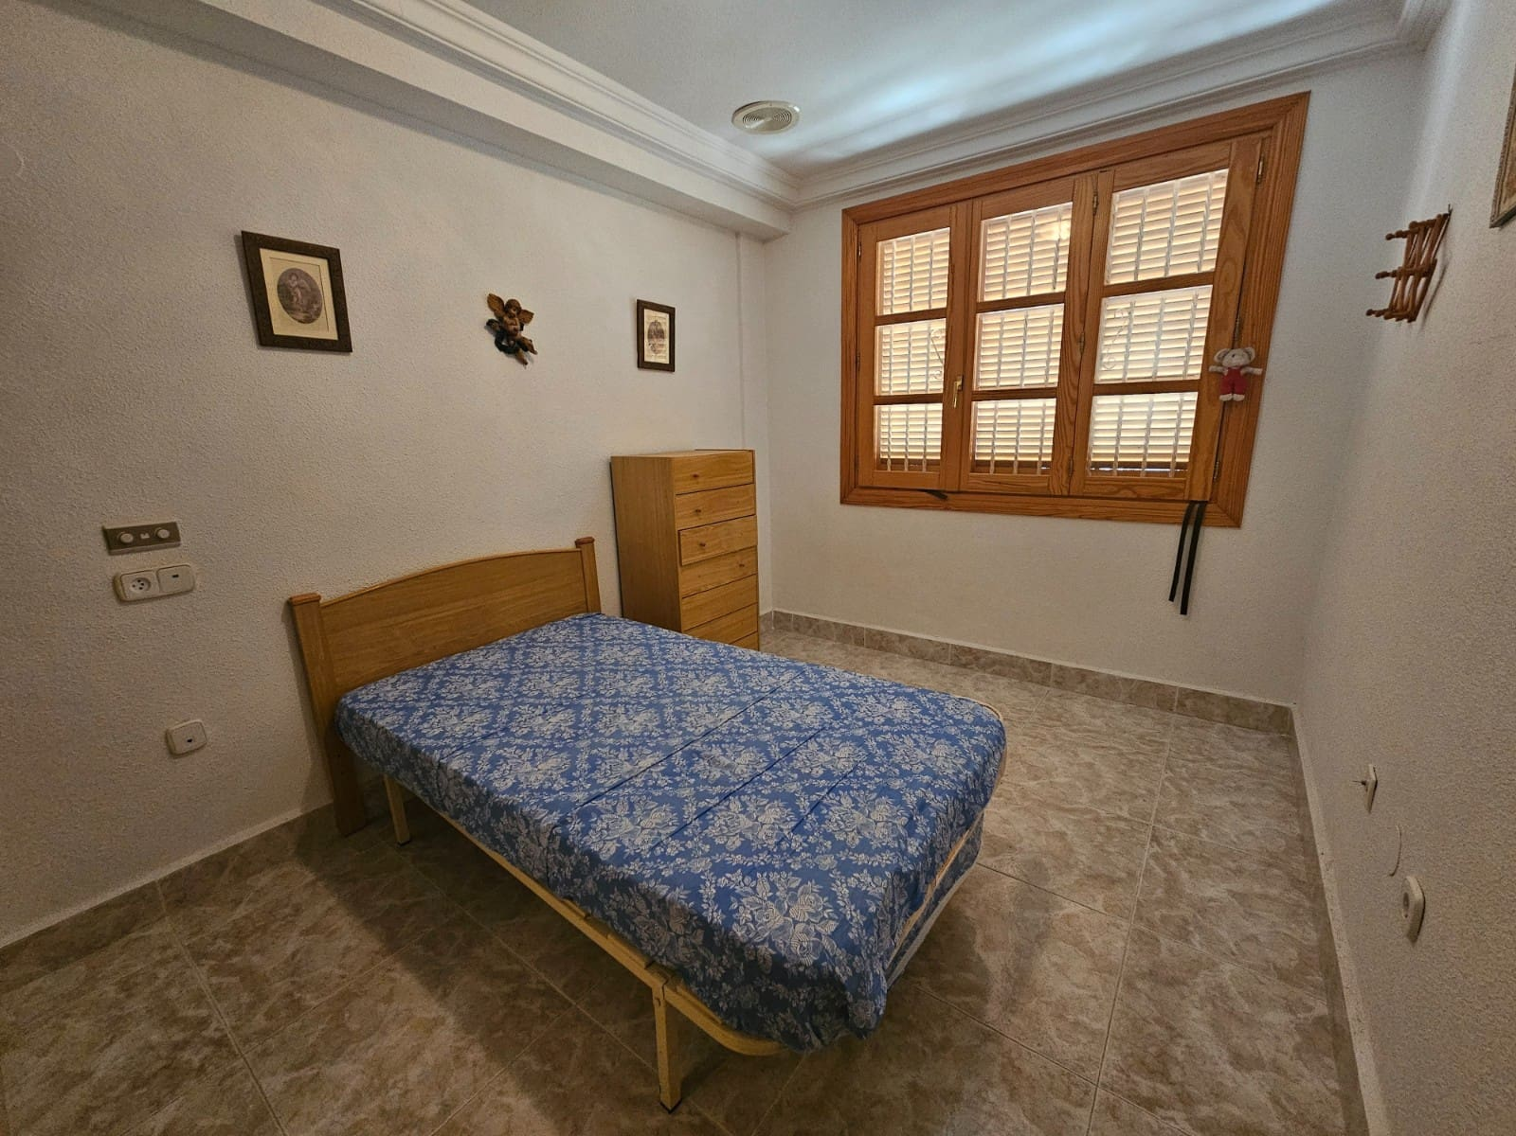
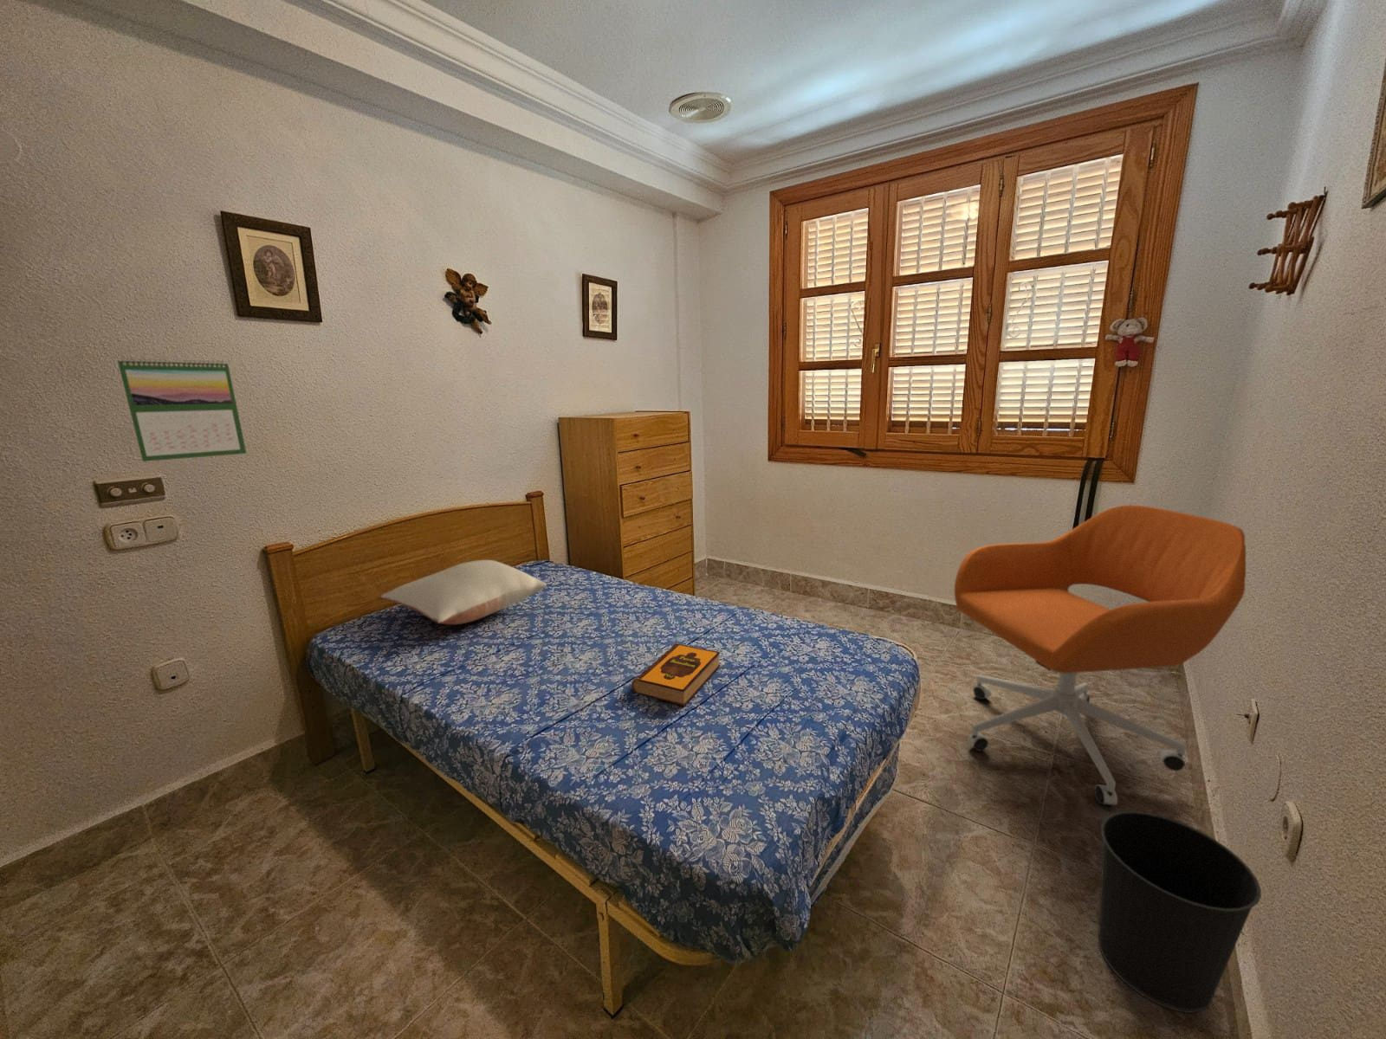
+ pillow (465, 590)
+ wastebasket (1163, 911)
+ office chair (1073, 635)
+ calendar (187, 408)
+ hardback book (678, 671)
